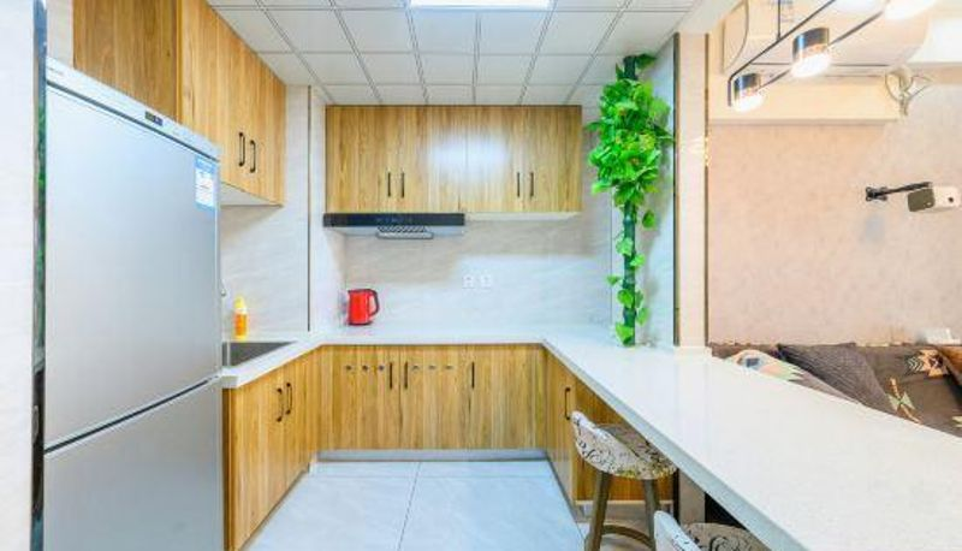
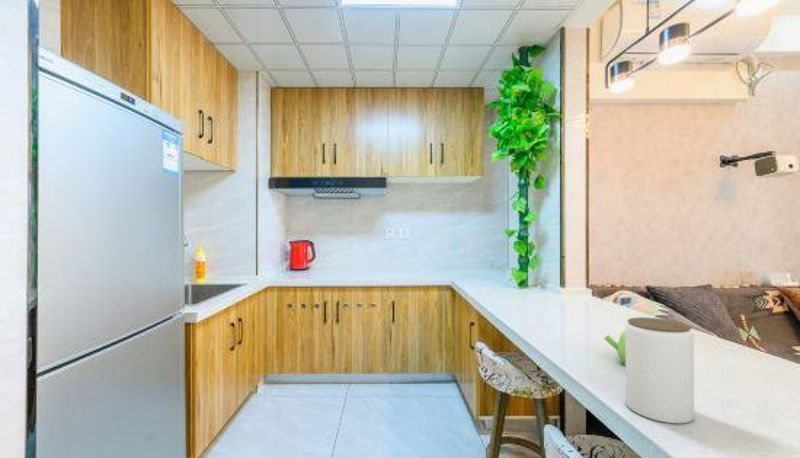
+ jar (658, 366)
+ teapot (625, 345)
